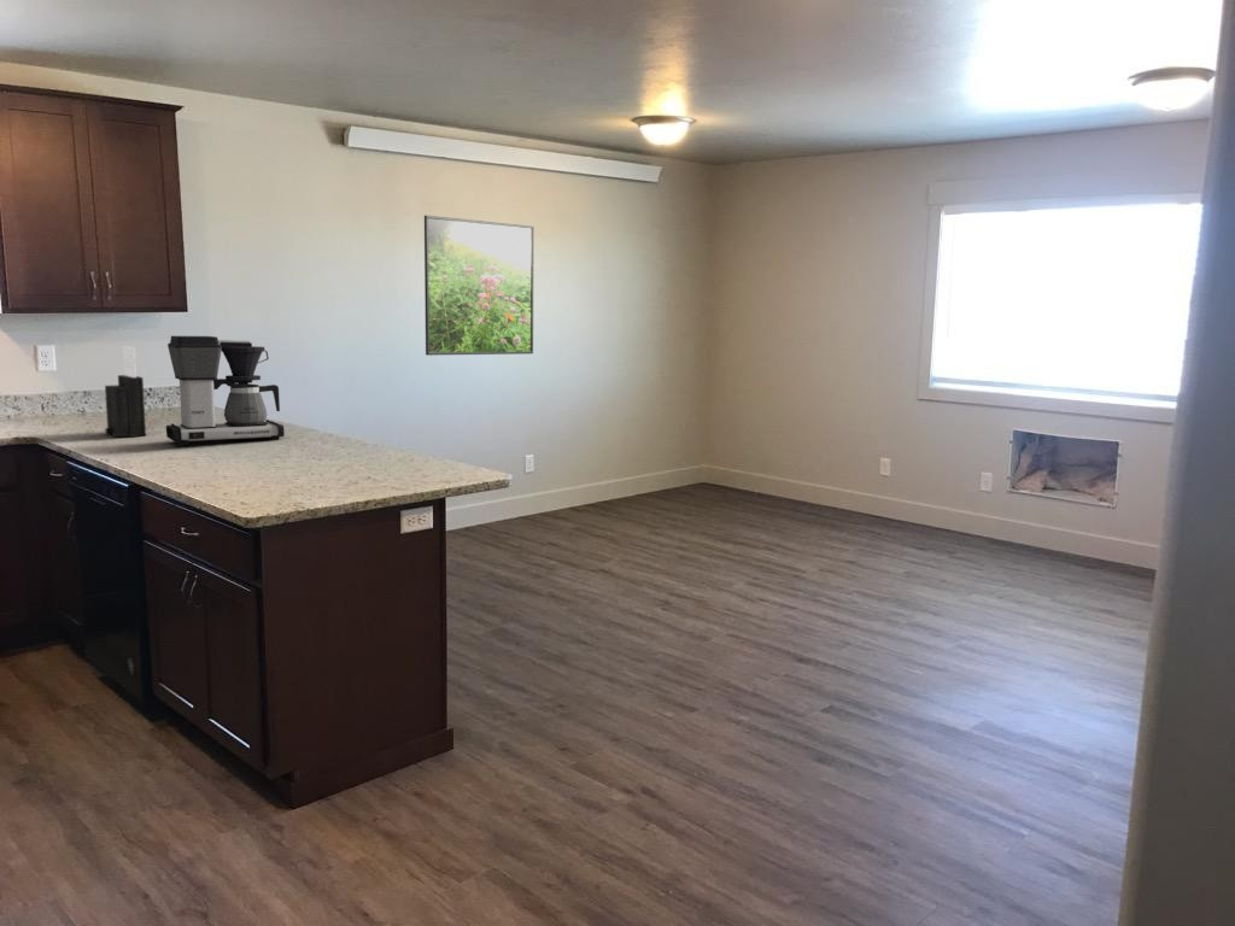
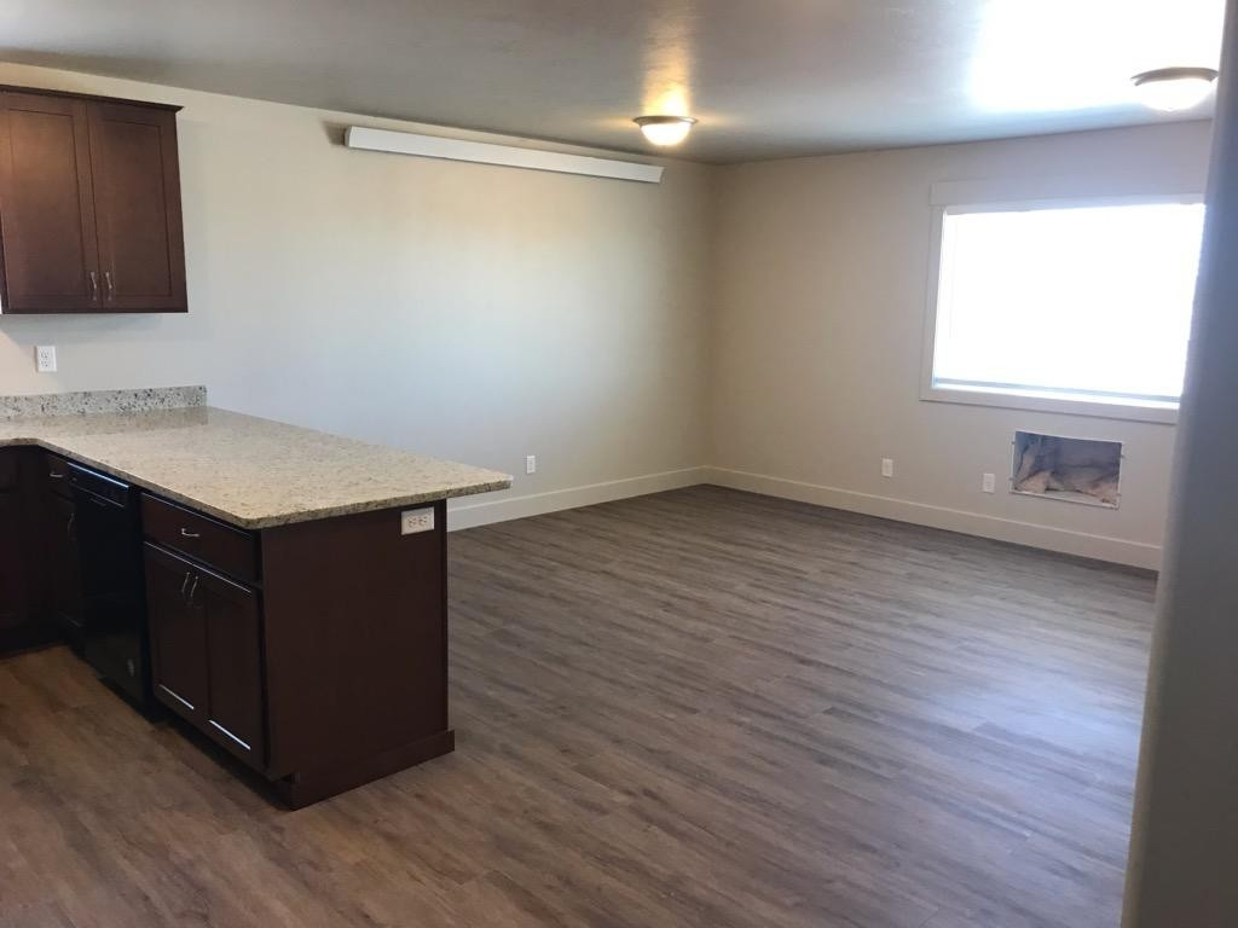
- knife block (121, 391)
- coffee maker (227, 385)
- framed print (481, 288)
